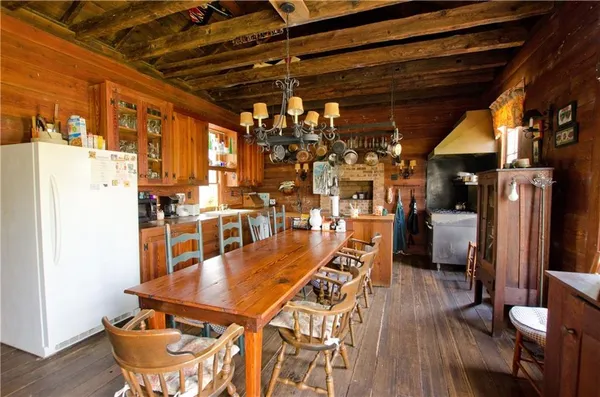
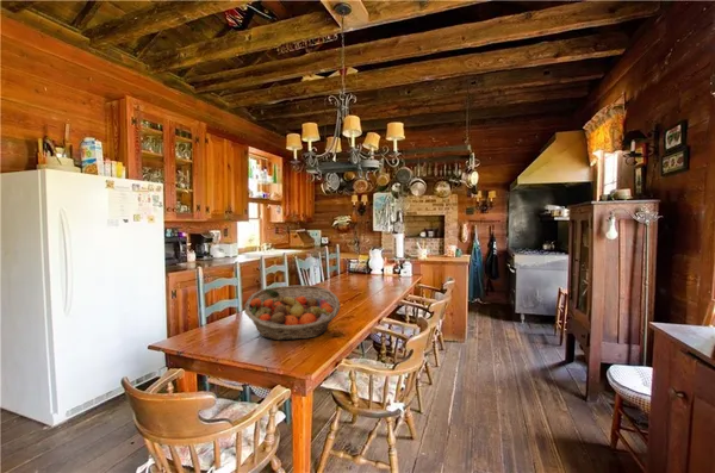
+ fruit basket (293, 311)
